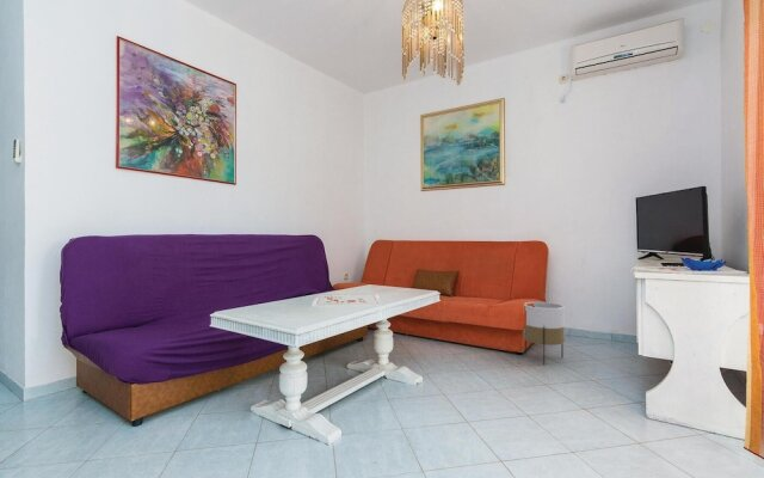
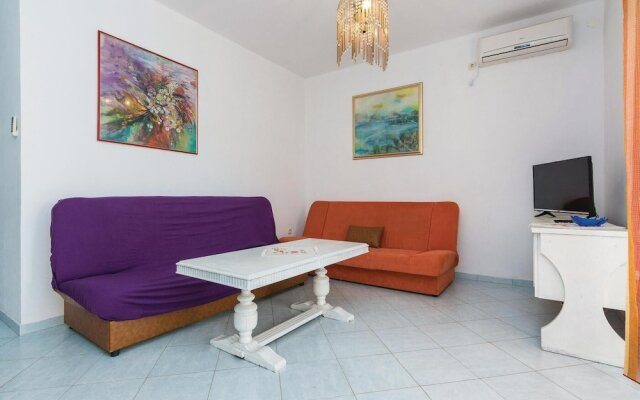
- planter (543, 331)
